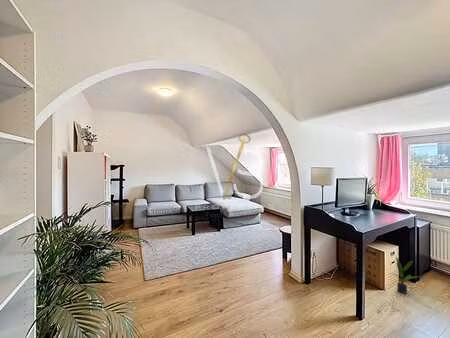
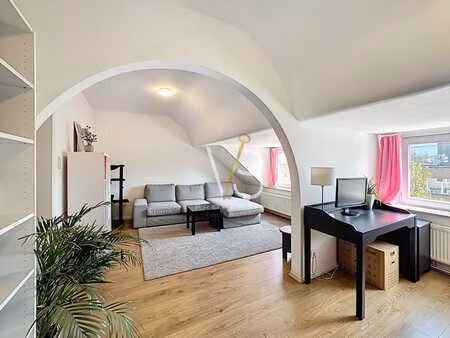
- potted plant (406, 276)
